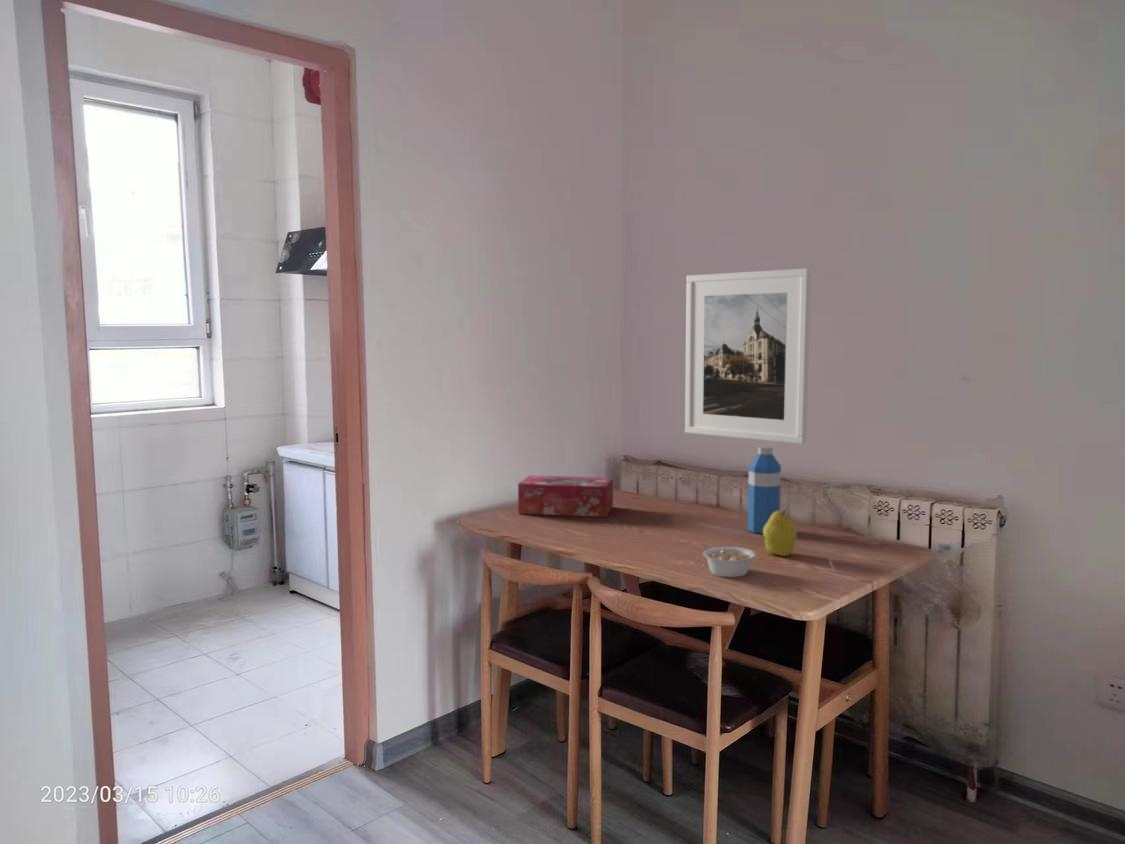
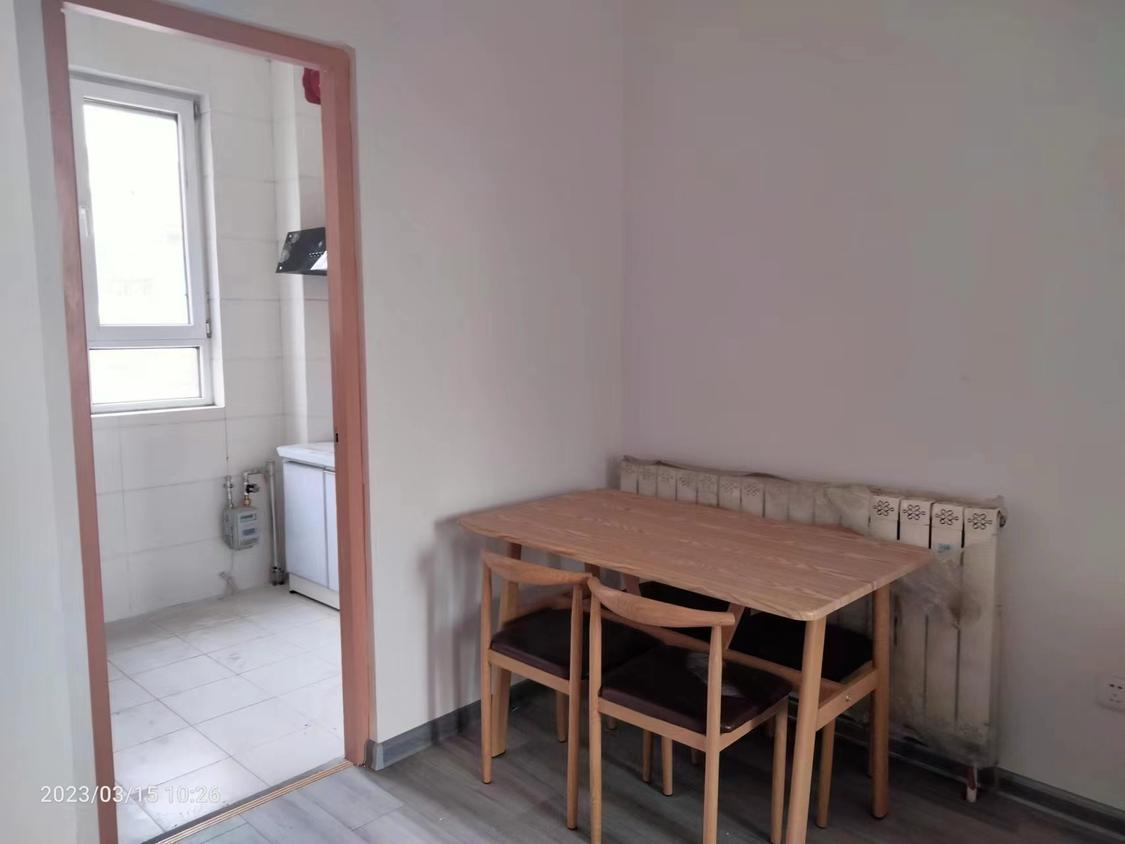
- legume (730, 560)
- fruit (780, 532)
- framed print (743, 356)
- water bottle (764, 488)
- tissue box (566, 495)
